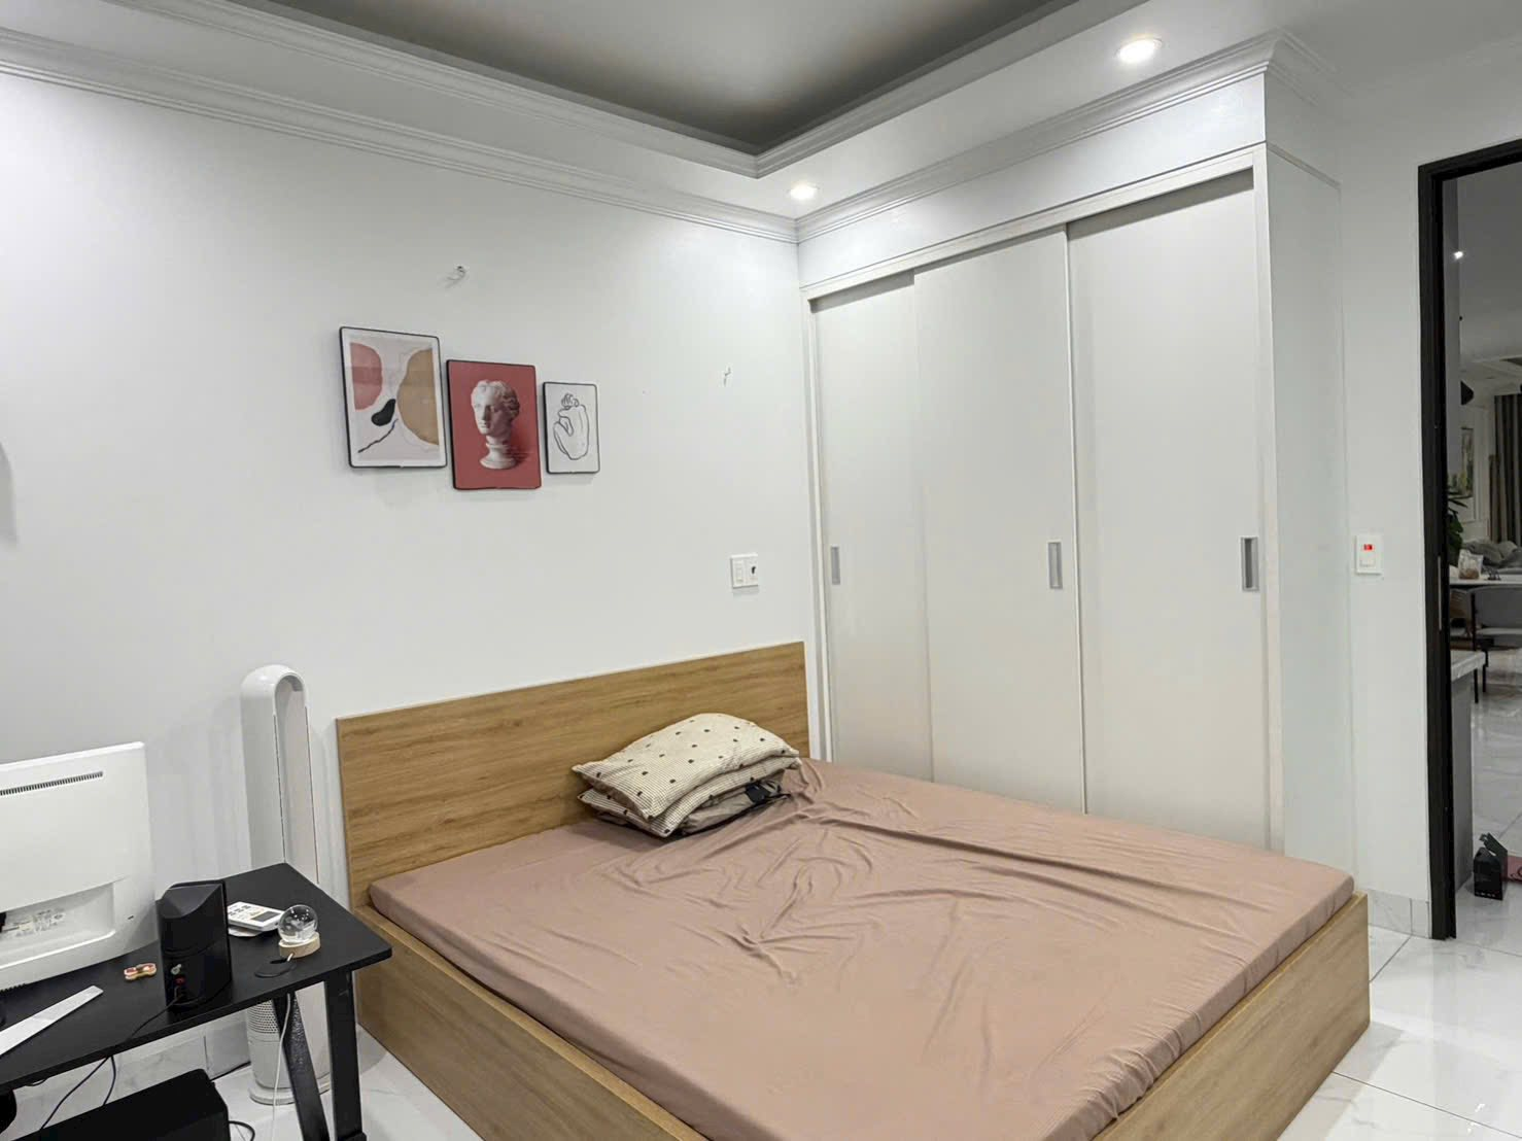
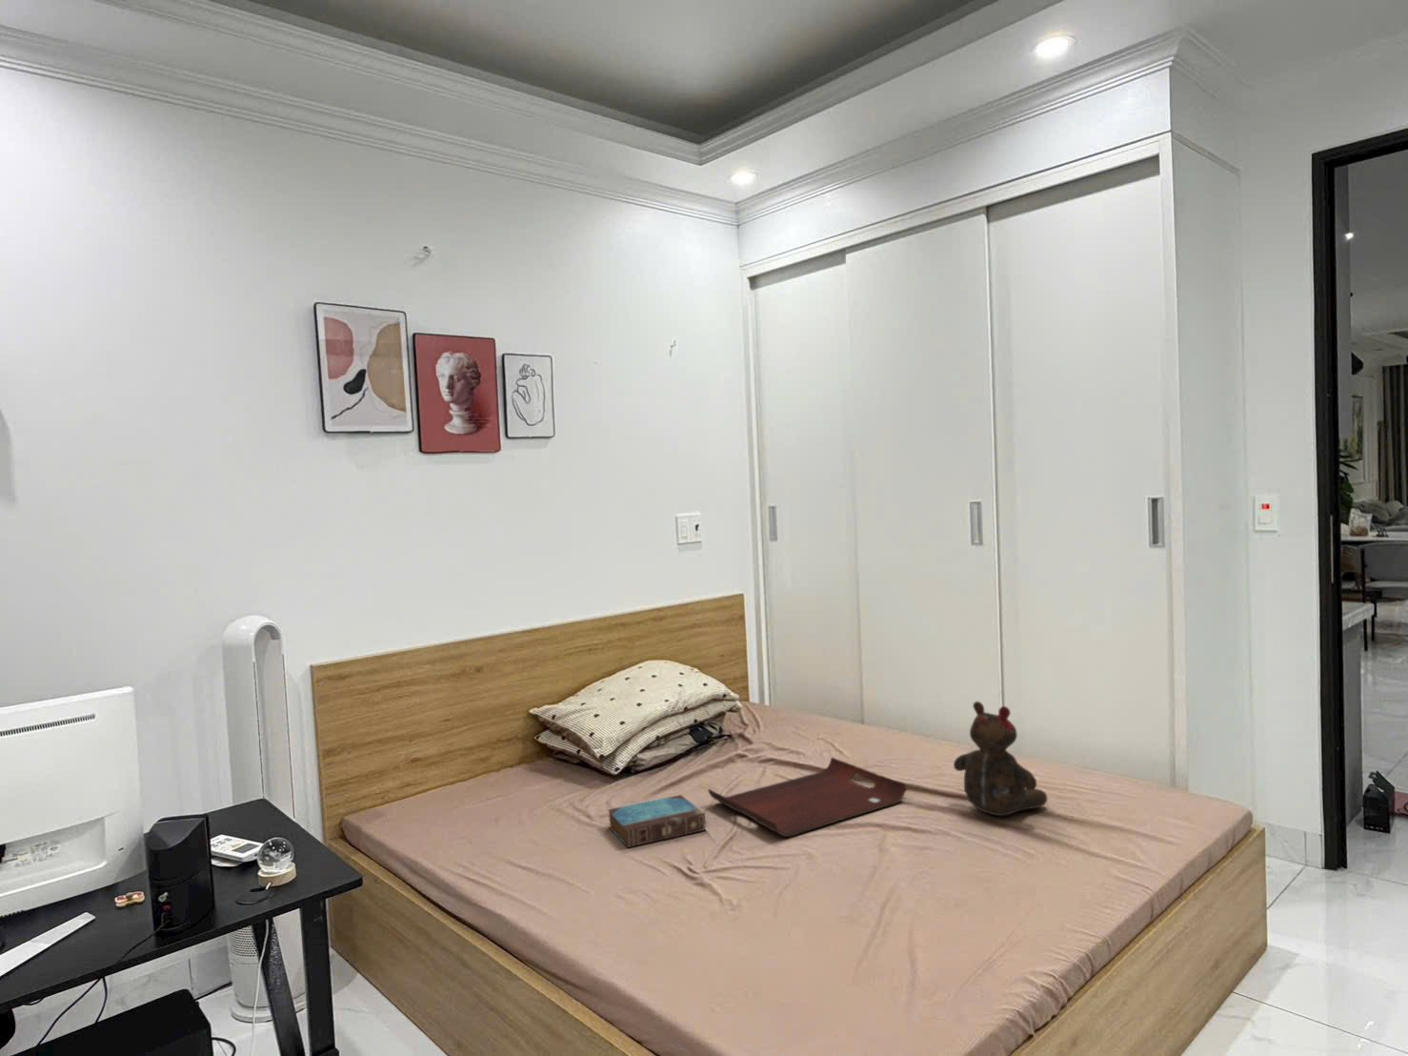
+ serving tray (807, 794)
+ teddy bear (1002, 754)
+ book (655, 820)
